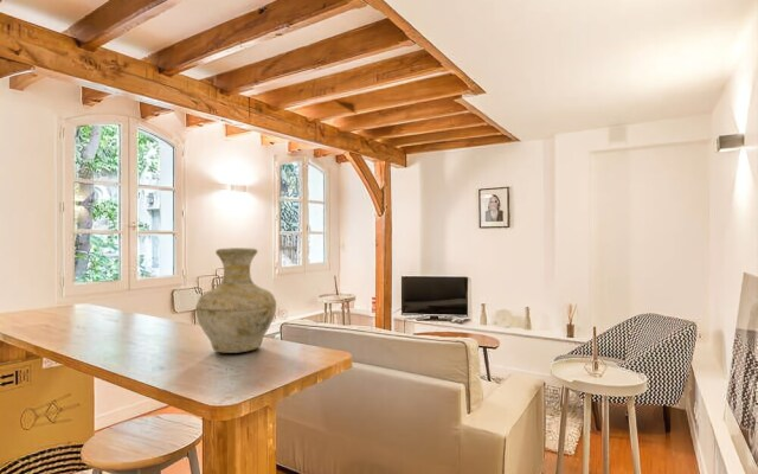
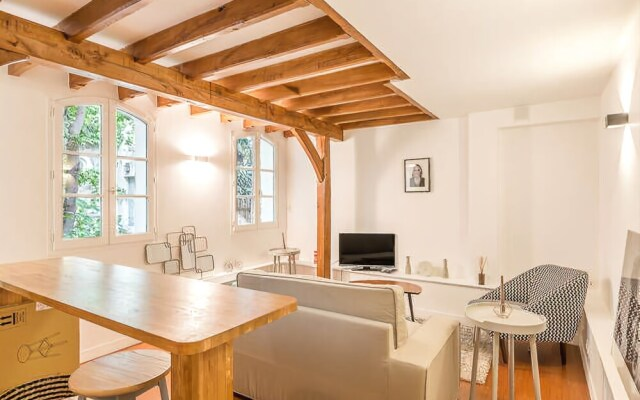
- vase (237, 299)
